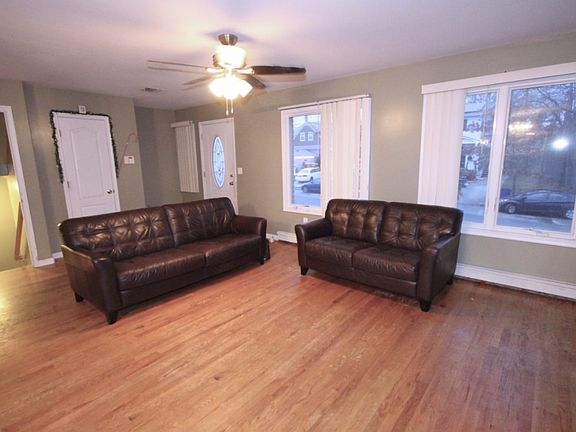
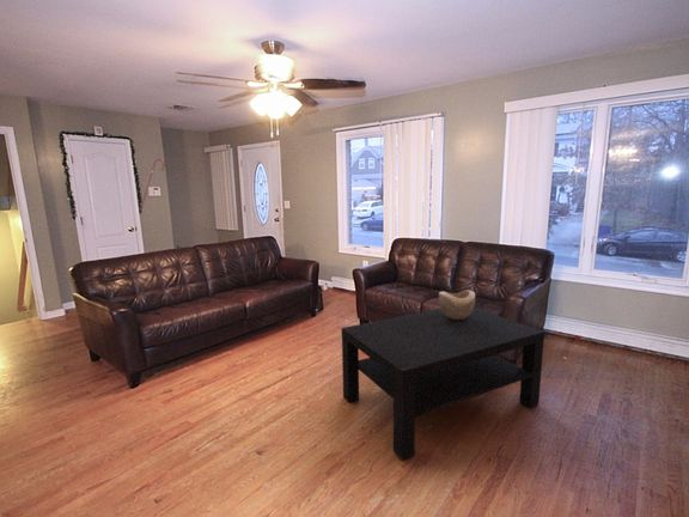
+ coffee table (439, 365)
+ decorative bowl (456, 303)
